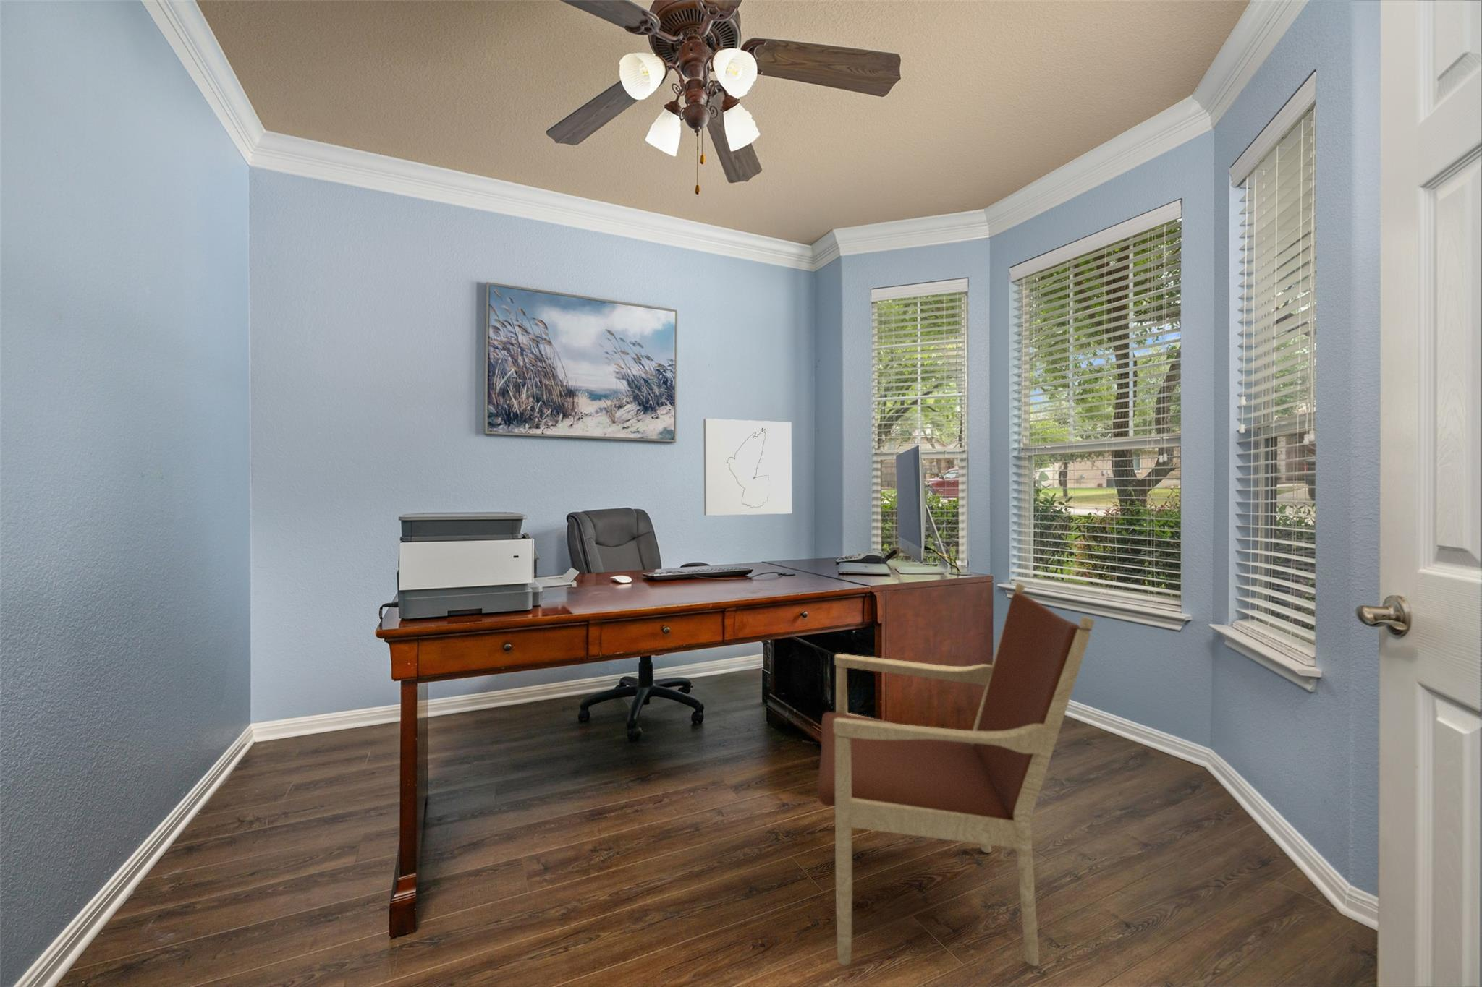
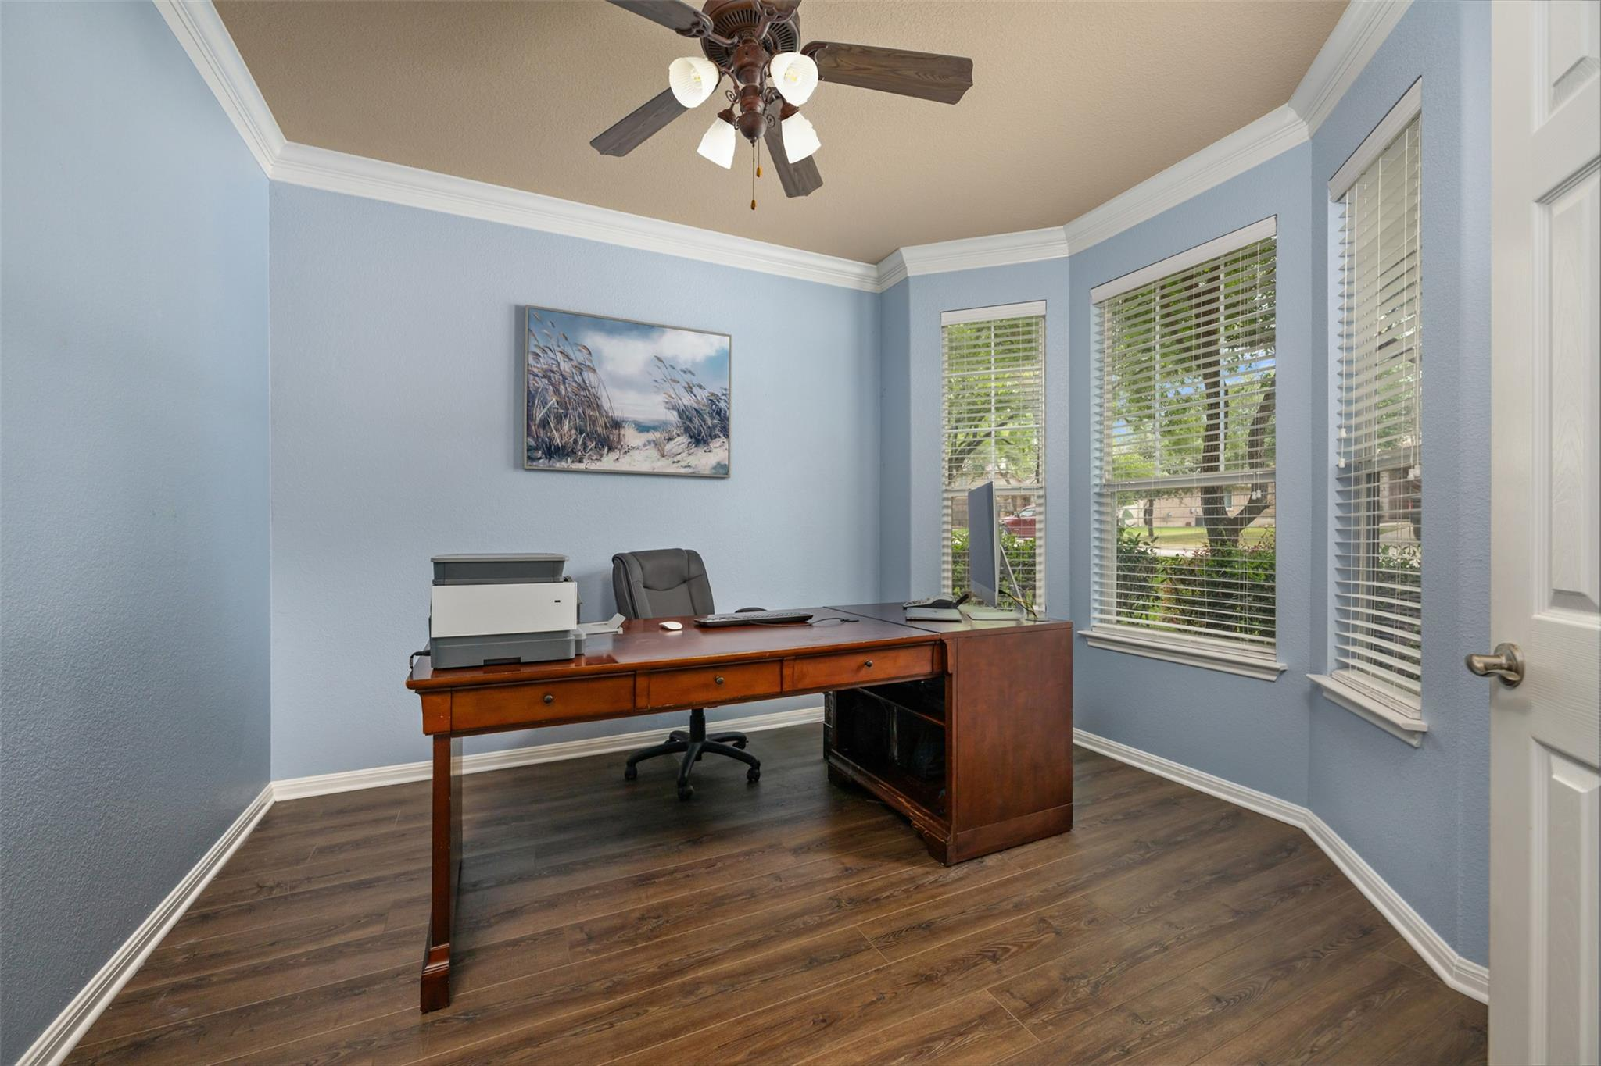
- armchair (941, 744)
- wall art (748, 467)
